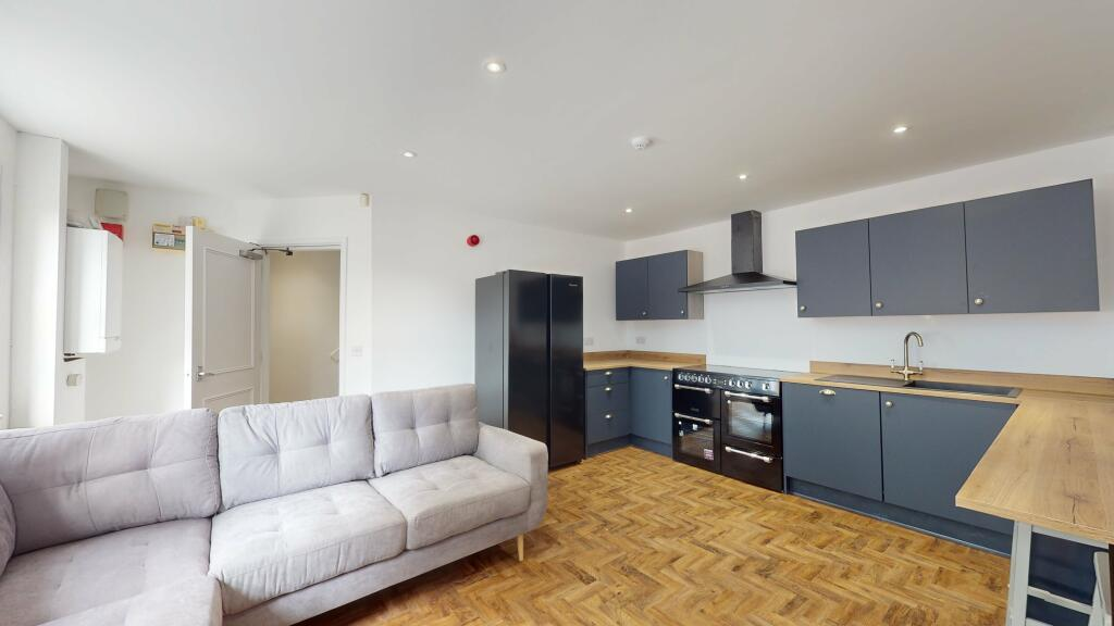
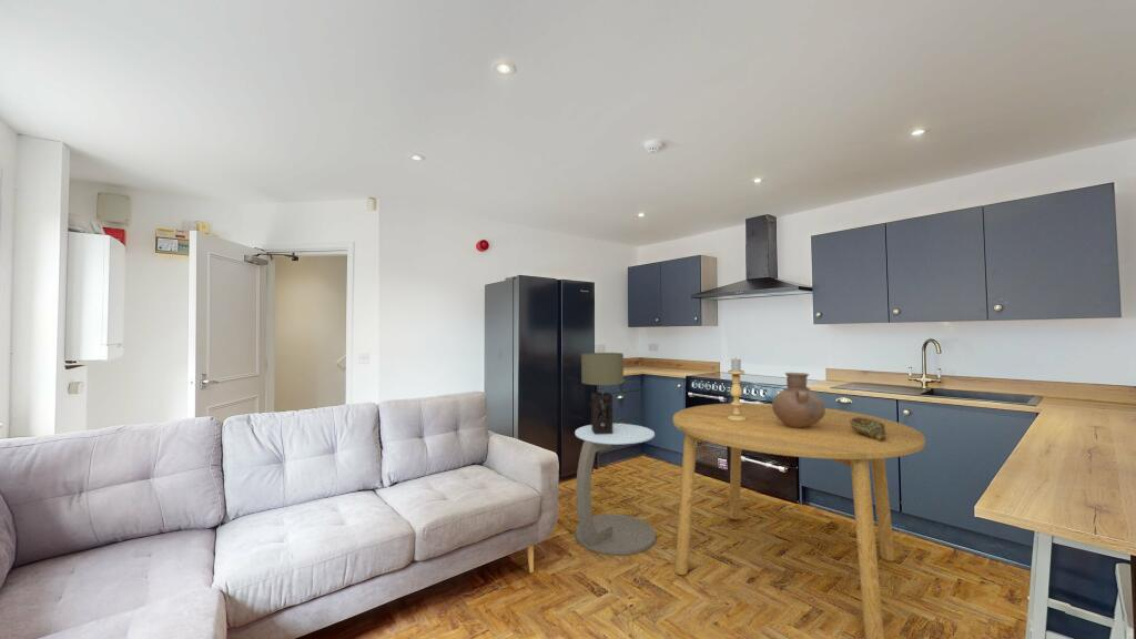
+ side table (590, 484)
+ dining table (794, 456)
+ decorative bowl (871, 427)
+ candle holder (736, 387)
+ table lamp (602, 392)
+ vase (798, 399)
